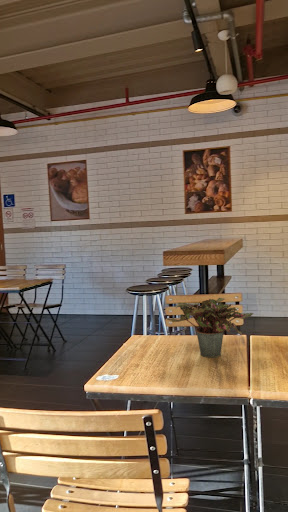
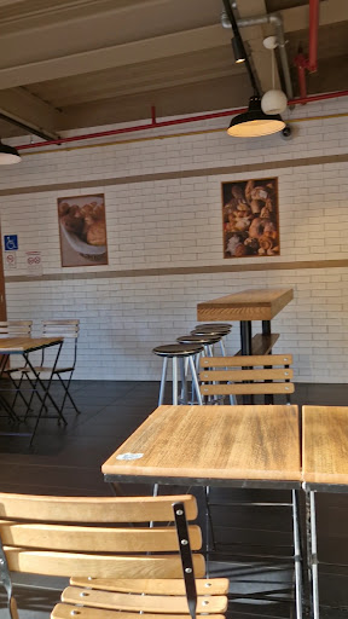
- potted plant (209, 326)
